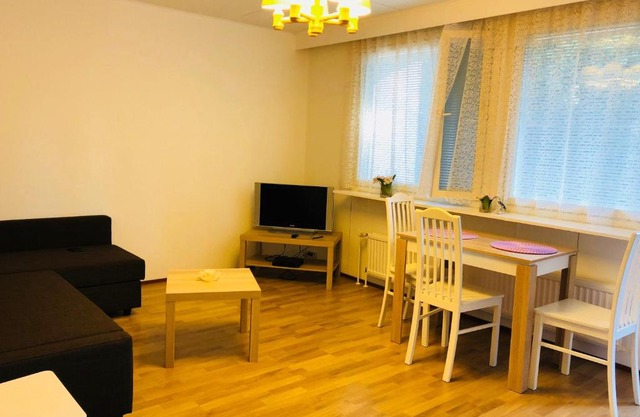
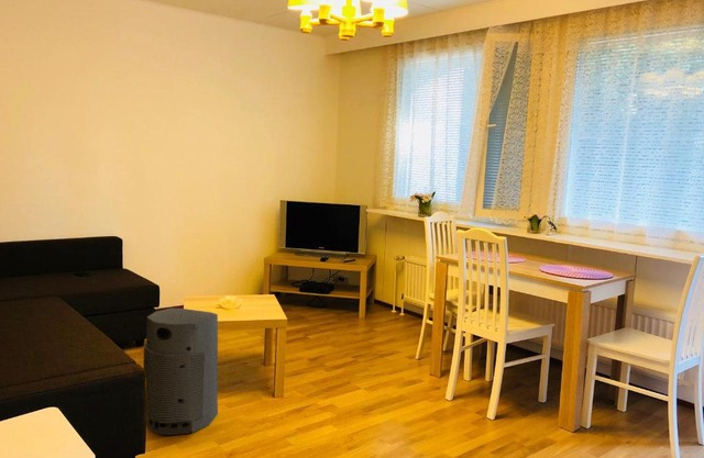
+ air purifier (179, 368)
